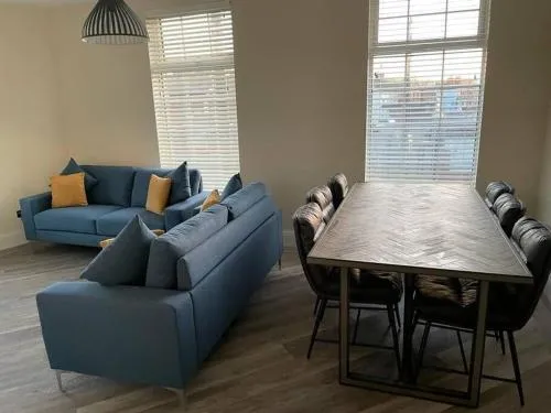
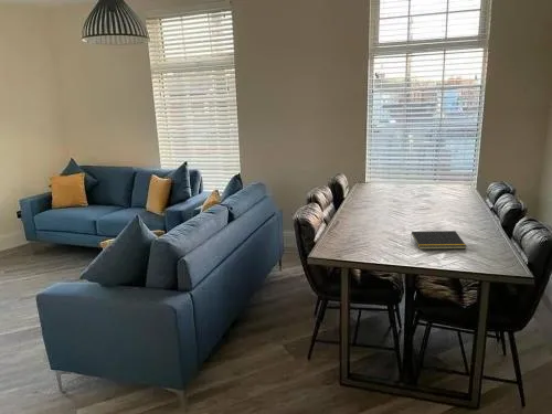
+ notepad (437, 240)
